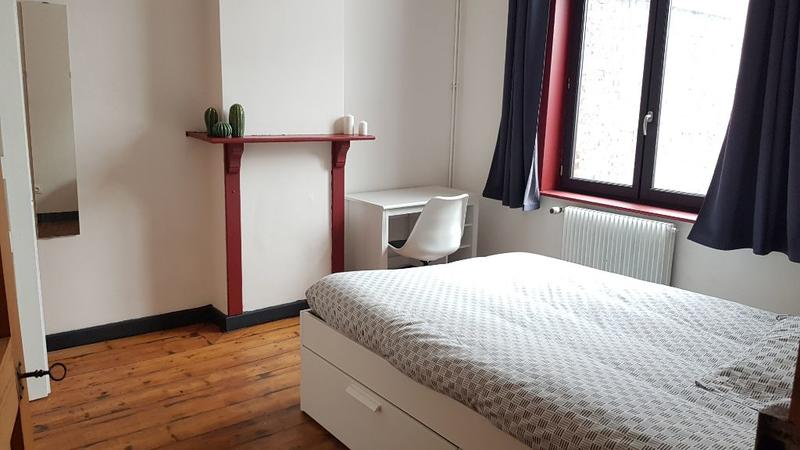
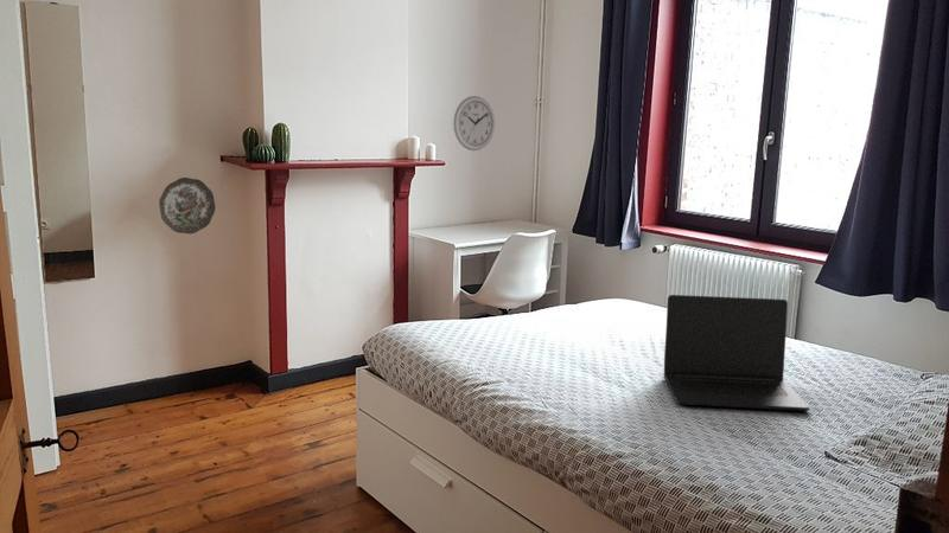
+ wall clock (474, 123)
+ decorative plate (186, 205)
+ laptop (734, 349)
